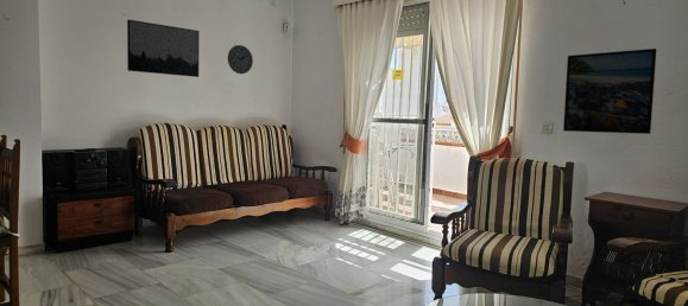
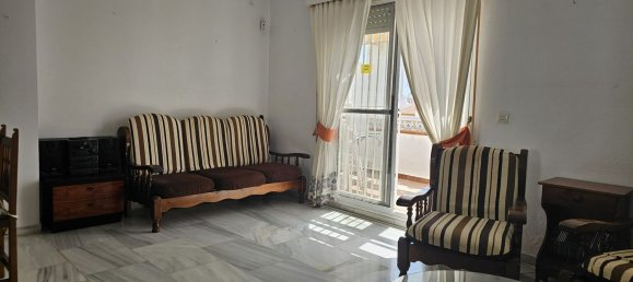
- wall clock (240, 59)
- wall art (164, 50)
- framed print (606, 93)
